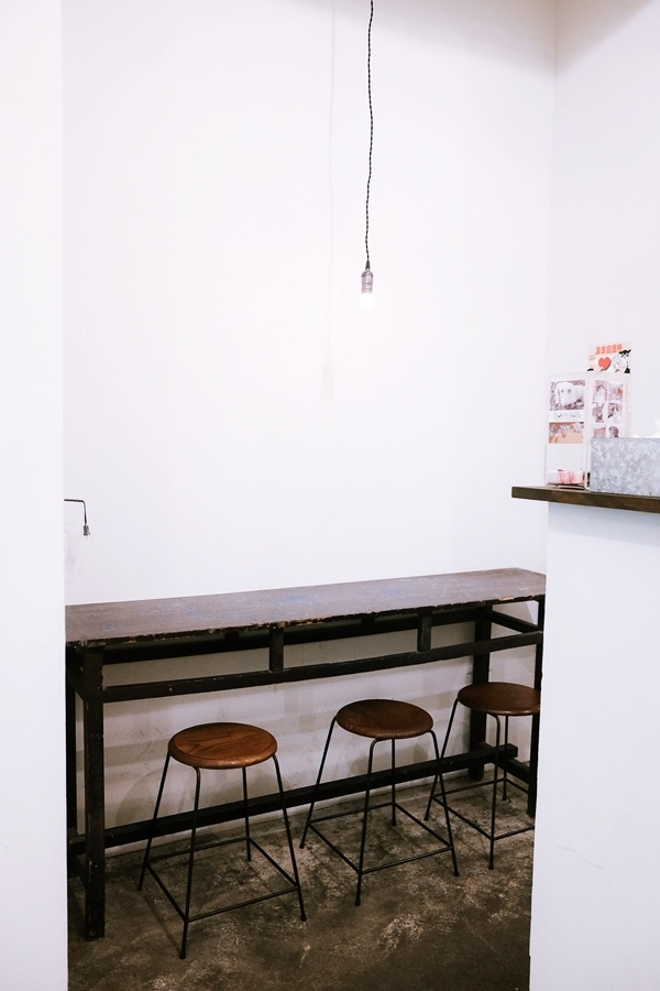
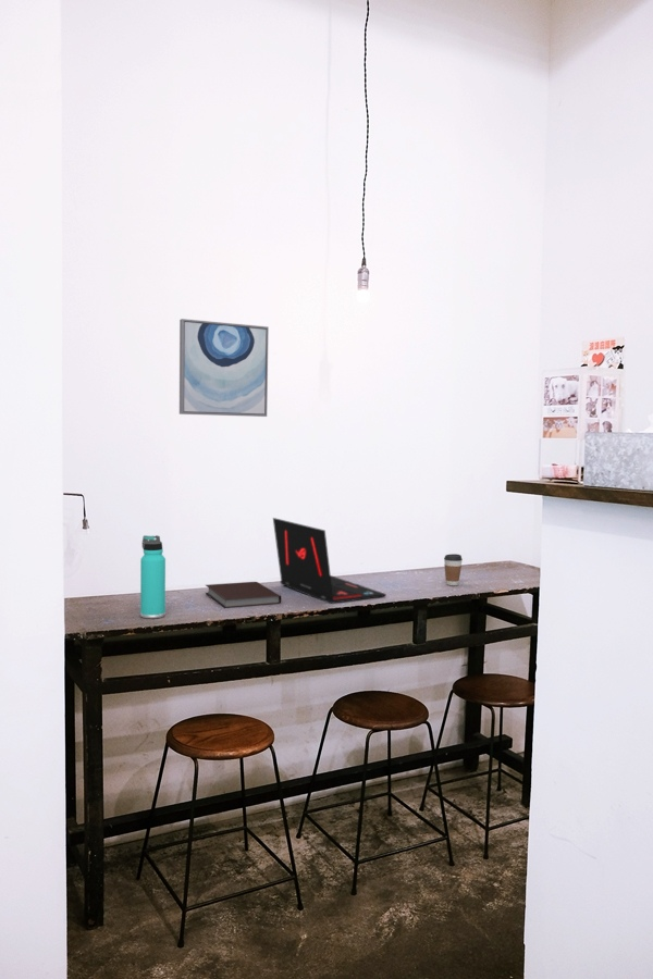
+ notebook (242, 594)
+ laptop (328, 556)
+ coffee cup (453, 569)
+ wall art (224, 369)
+ thermos bottle (152, 575)
